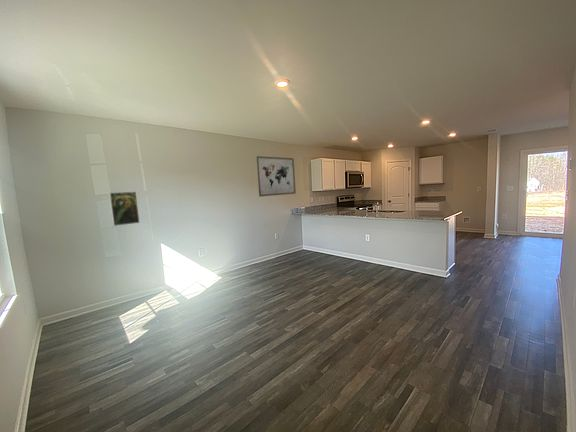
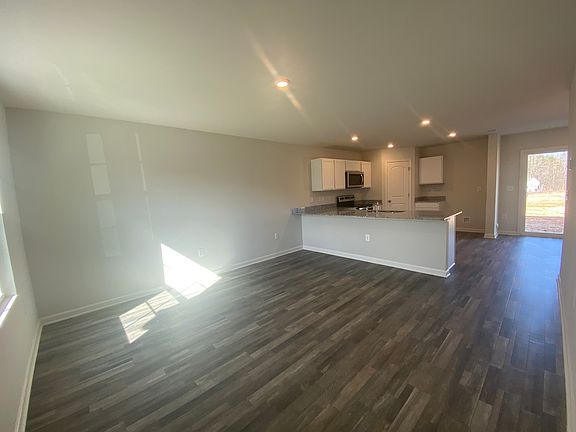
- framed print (124, 208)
- wall art (277, 176)
